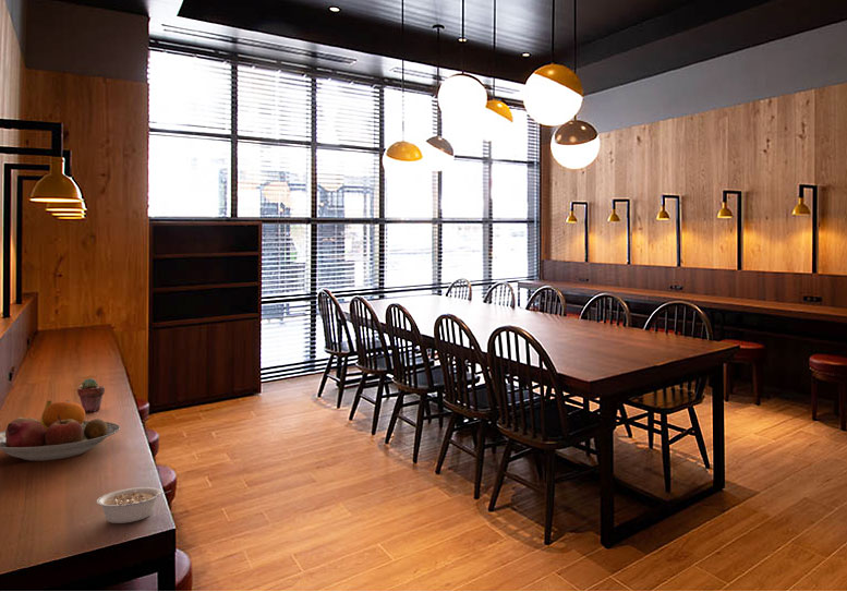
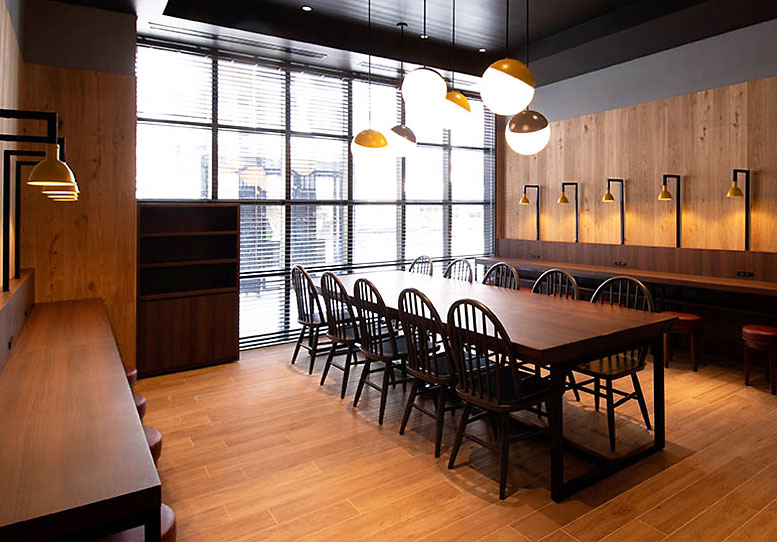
- fruit bowl (55, 428)
- potted succulent (90, 394)
- legume (132, 504)
